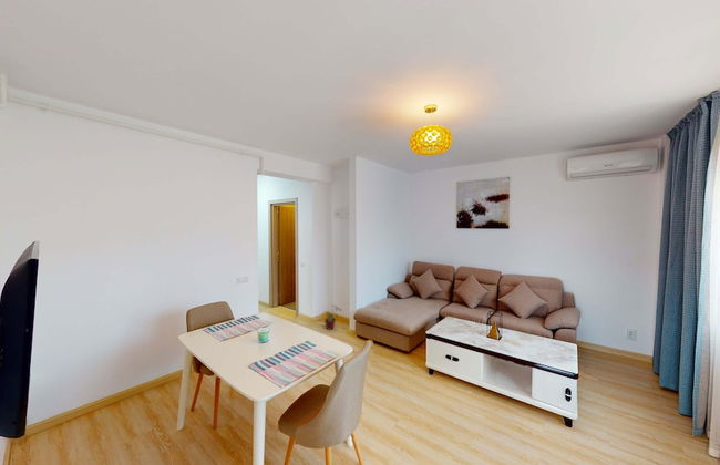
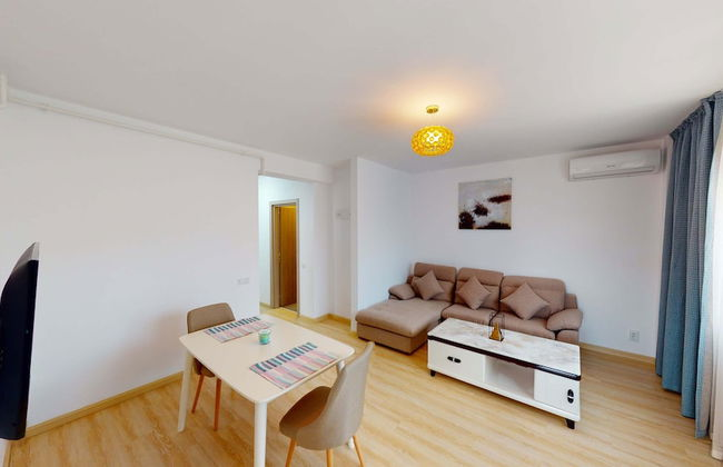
- potted plant (333, 314)
